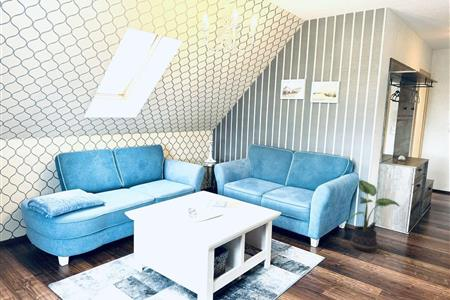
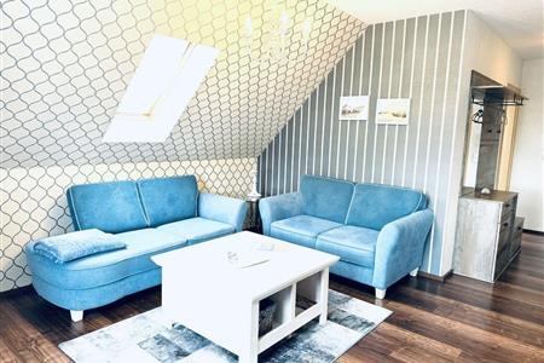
- potted plant (369, 216)
